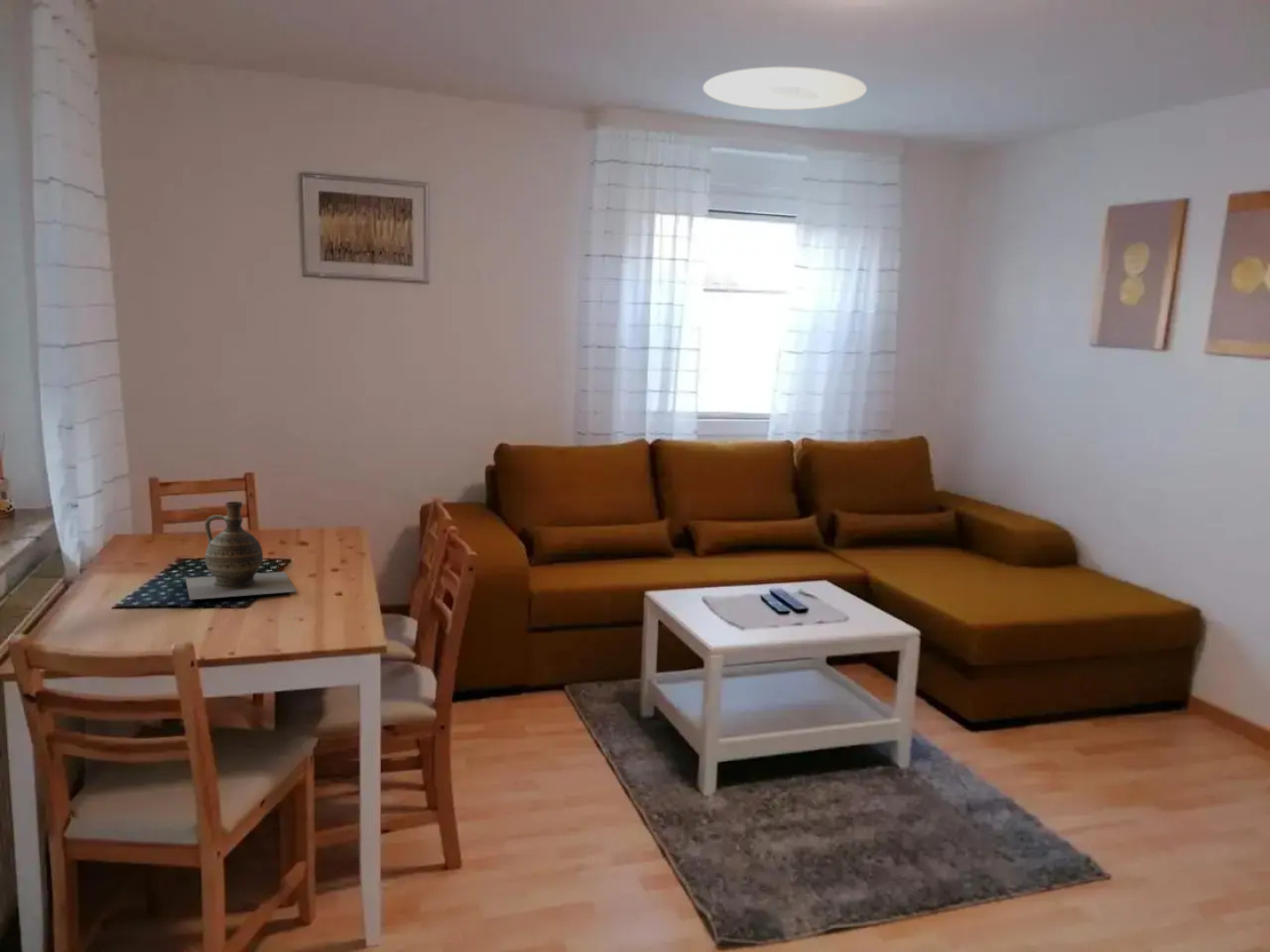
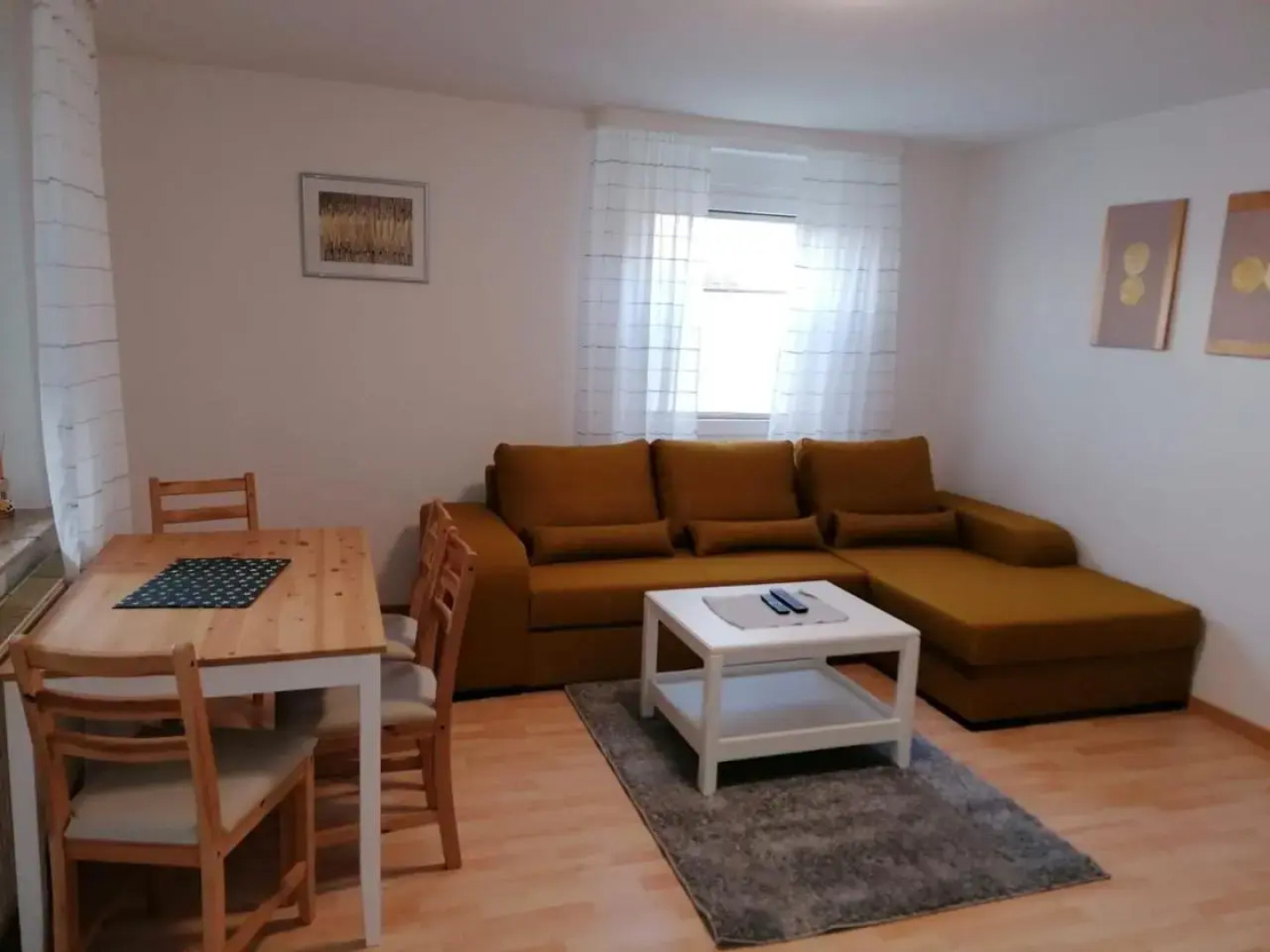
- ceramic jug (239, 545)
- ceiling light (784, 81)
